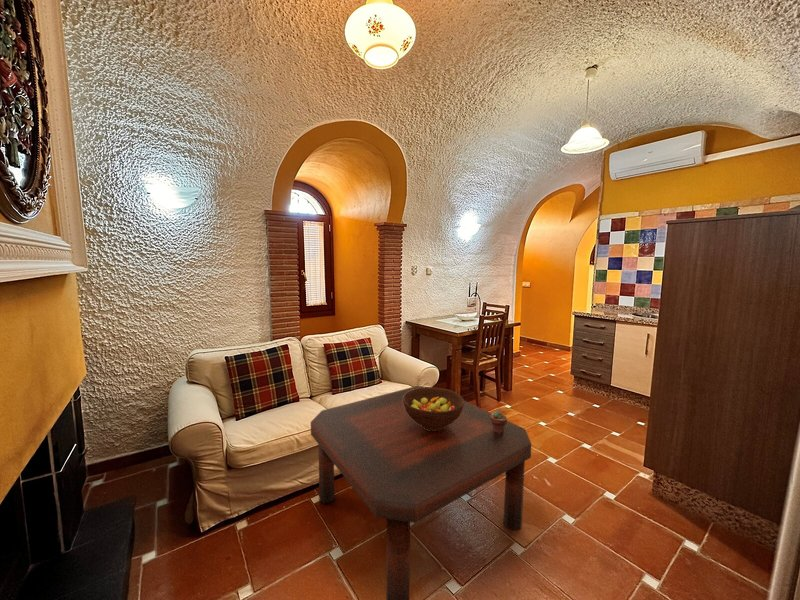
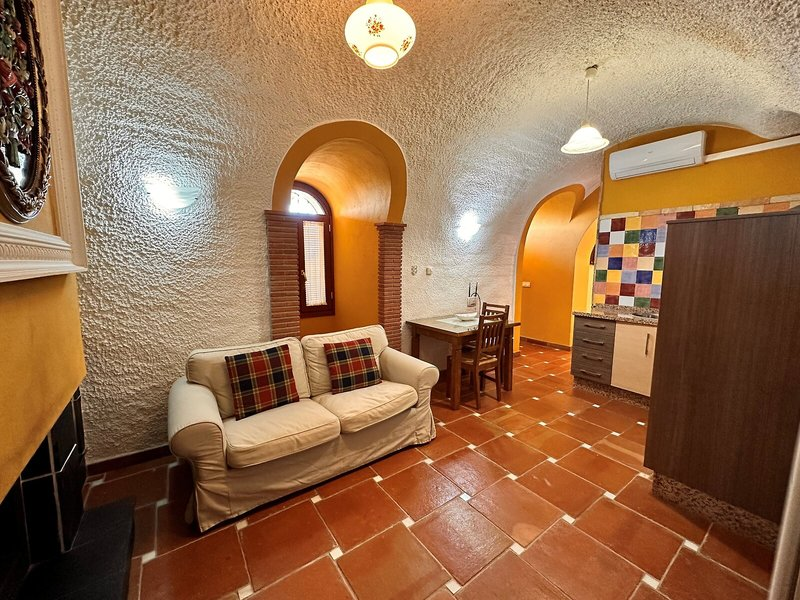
- potted succulent (498, 420)
- coffee table (415, 467)
- fruit bowl (433, 411)
